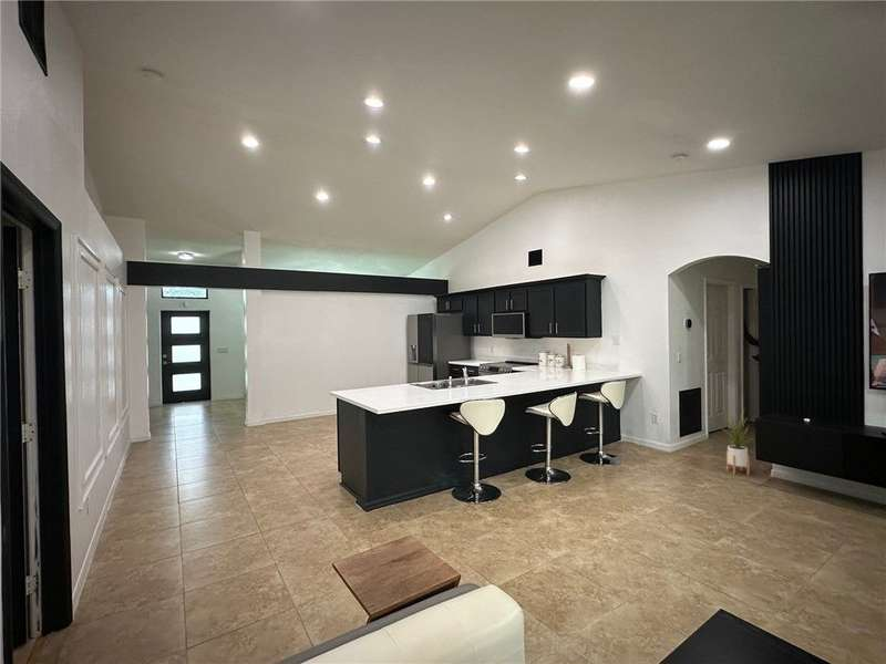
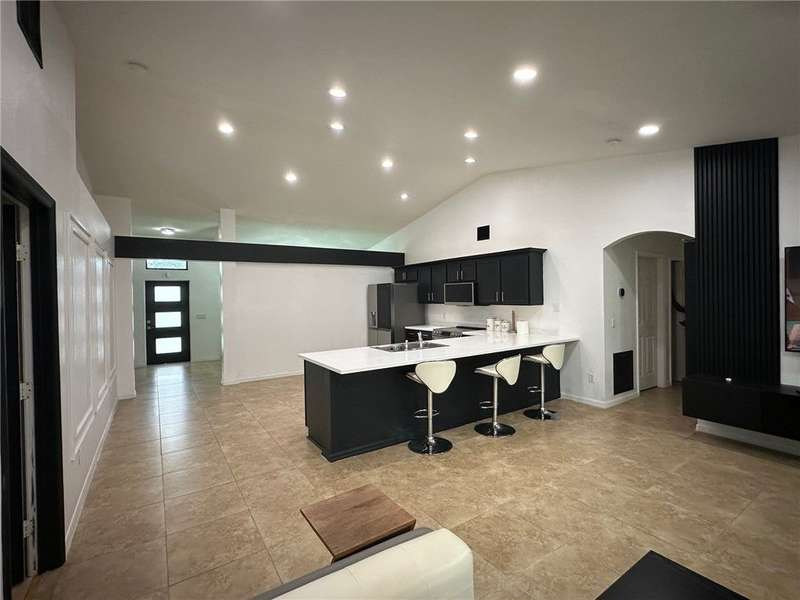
- house plant (738, 439)
